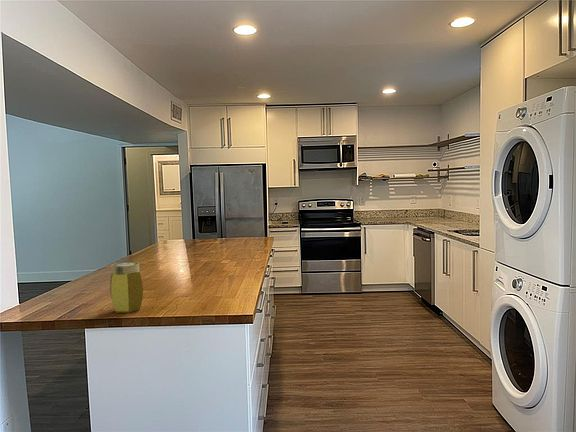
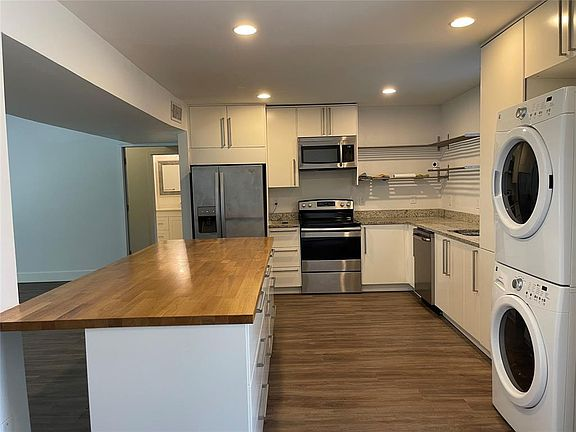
- jar (126, 286)
